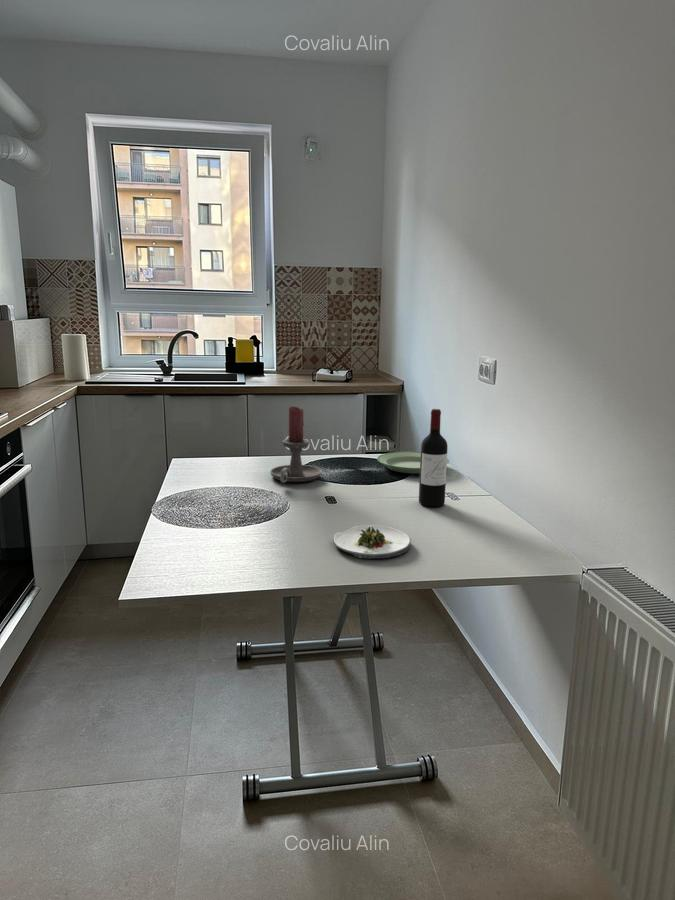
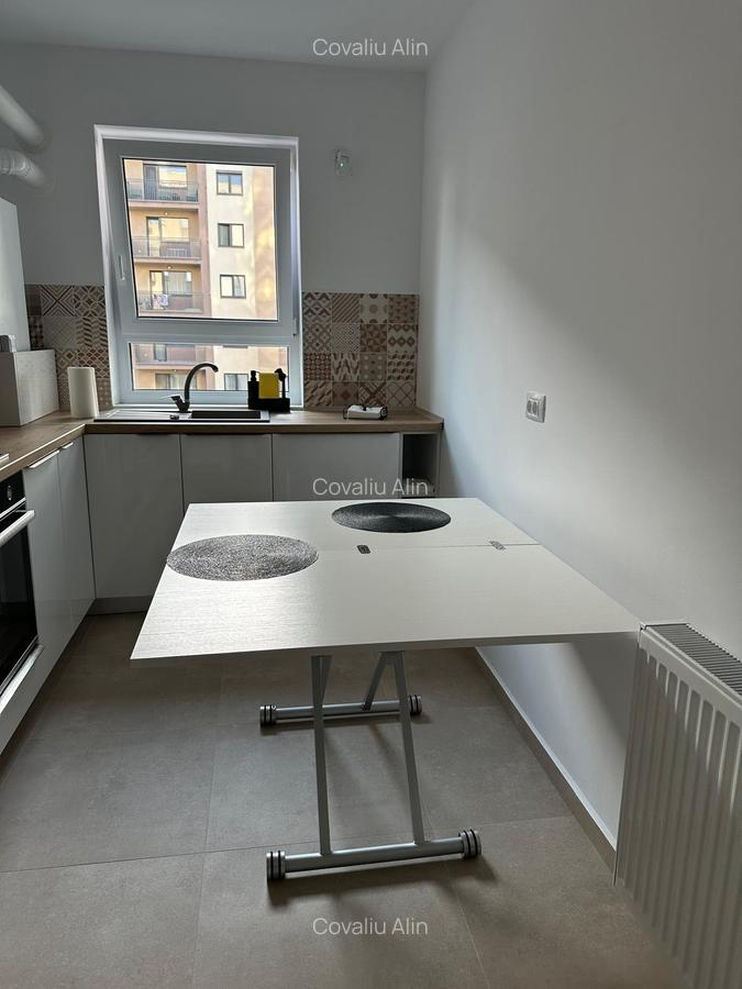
- salad plate (372, 536)
- wine bottle (433, 457)
- plate (412, 463)
- candle holder (293, 443)
